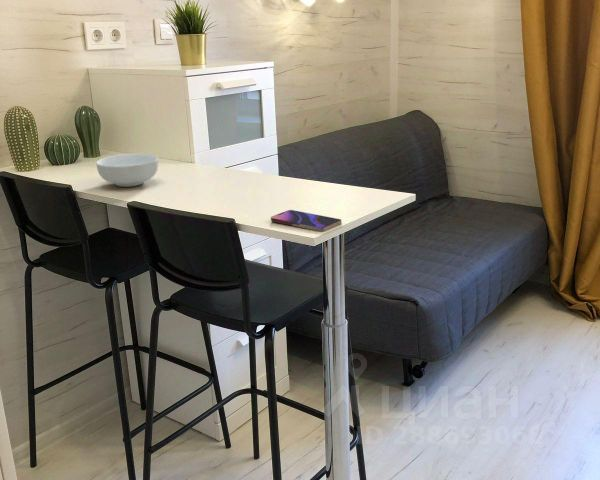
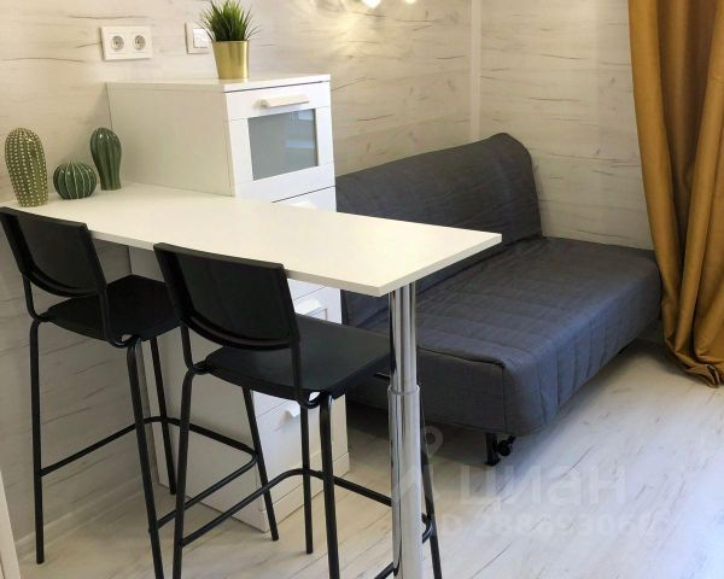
- smartphone (305, 220)
- cereal bowl (128, 171)
